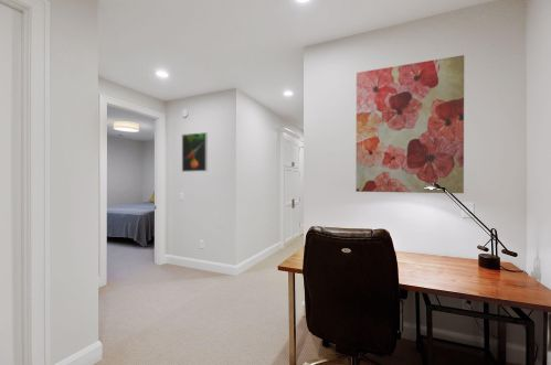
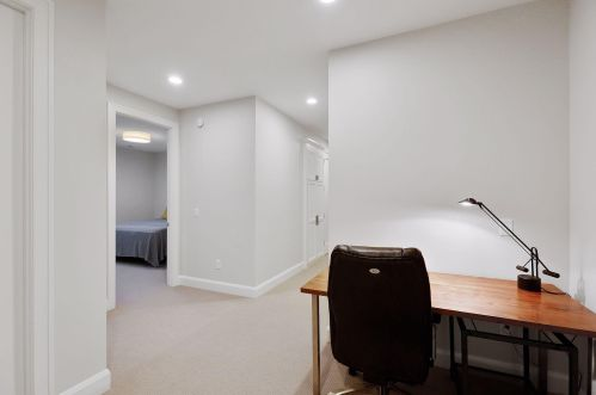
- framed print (194, 152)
- wall art (405, 128)
